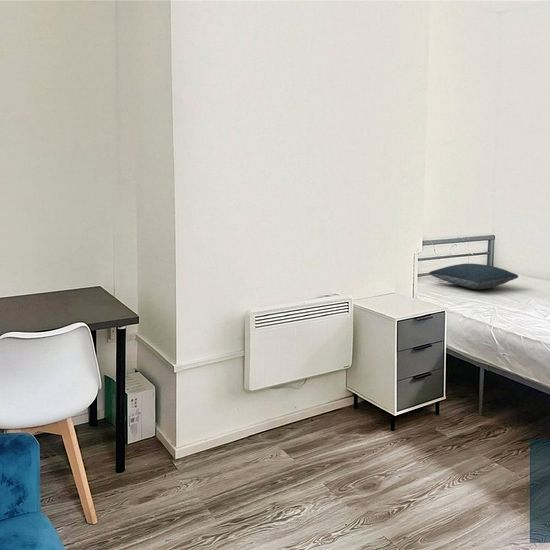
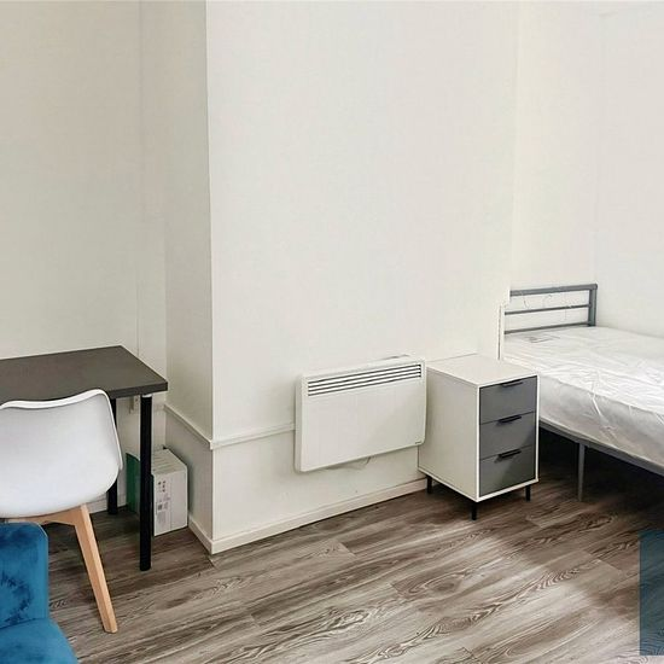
- pillow (473, 275)
